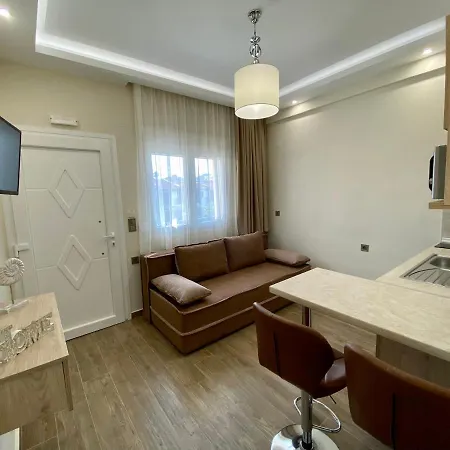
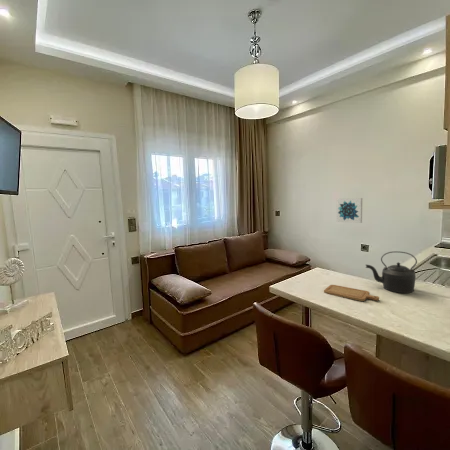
+ wall art (349, 210)
+ kettle (389, 269)
+ chopping board (351, 293)
